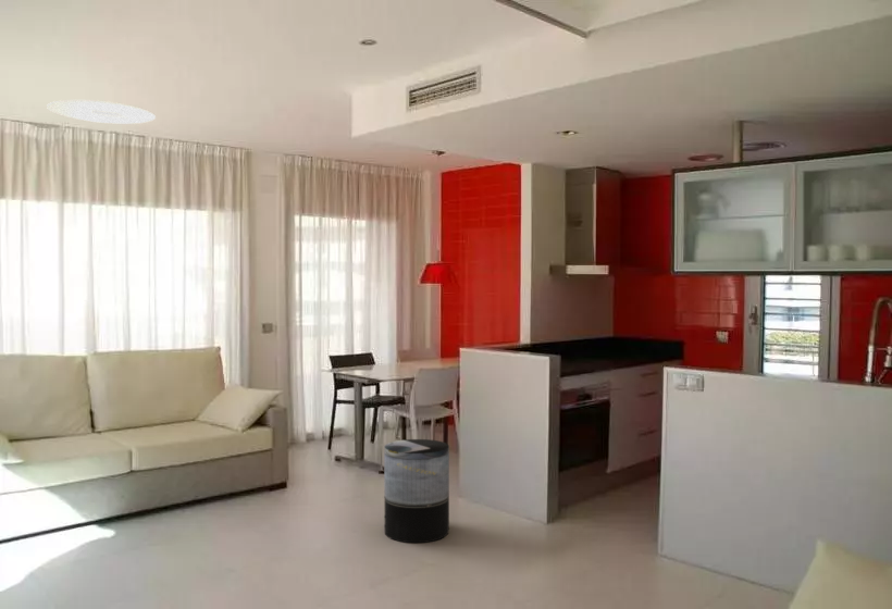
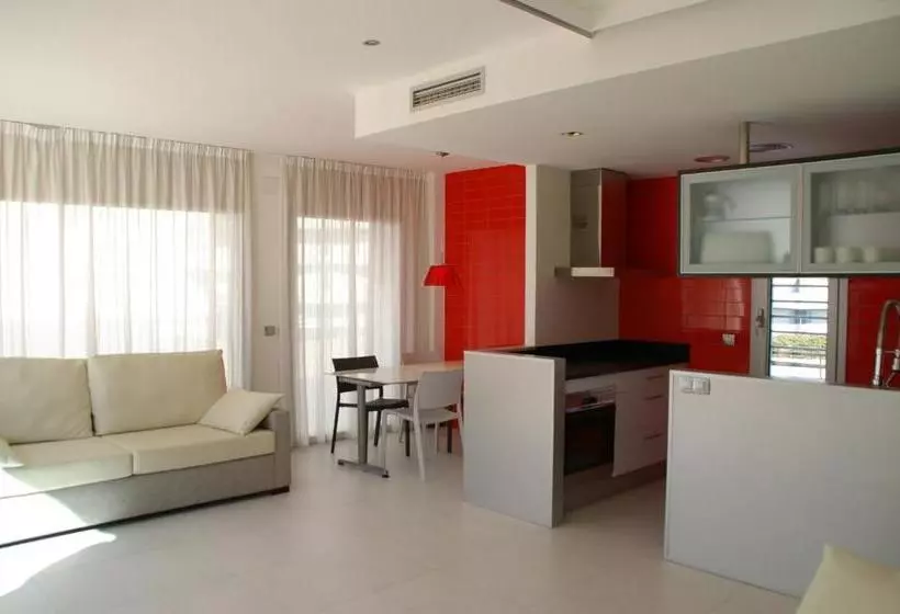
- trash can (417, 488)
- ceiling light (102, 108)
